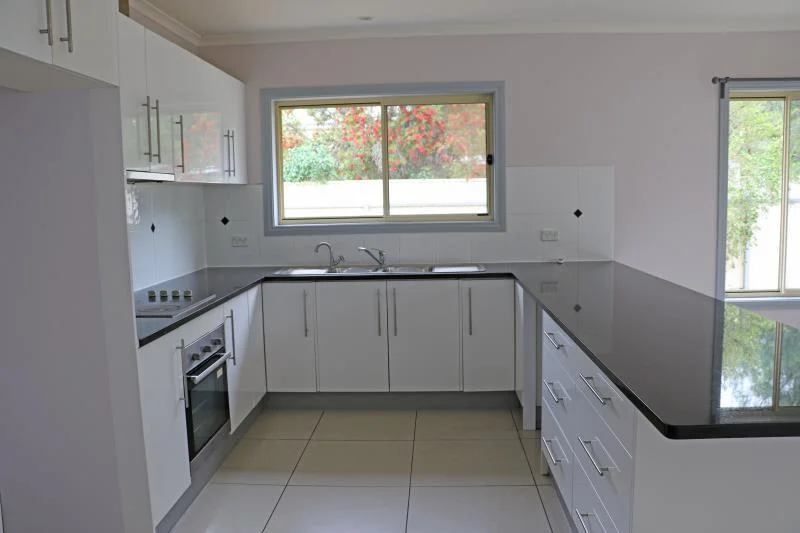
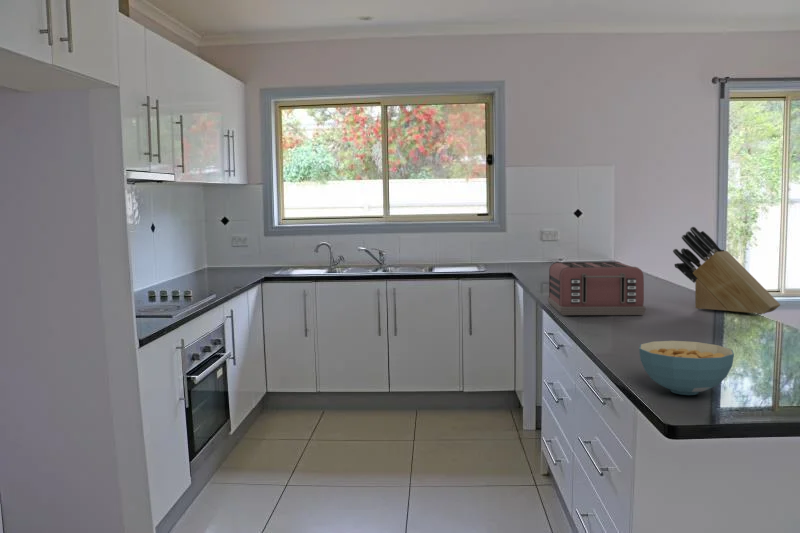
+ knife block (724, 268)
+ toaster (594, 287)
+ cereal bowl (684, 370)
